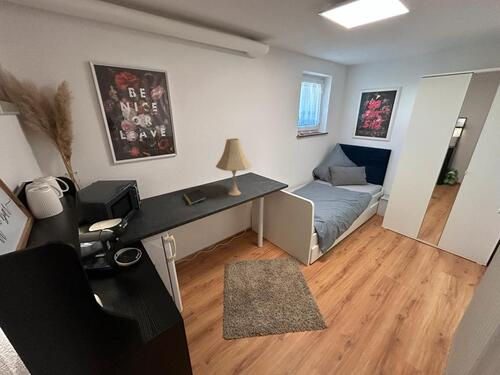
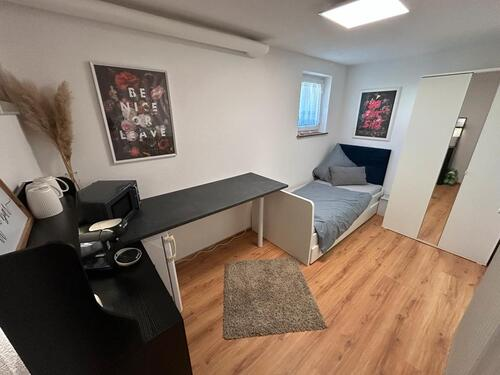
- notepad (194, 196)
- desk lamp (233, 167)
